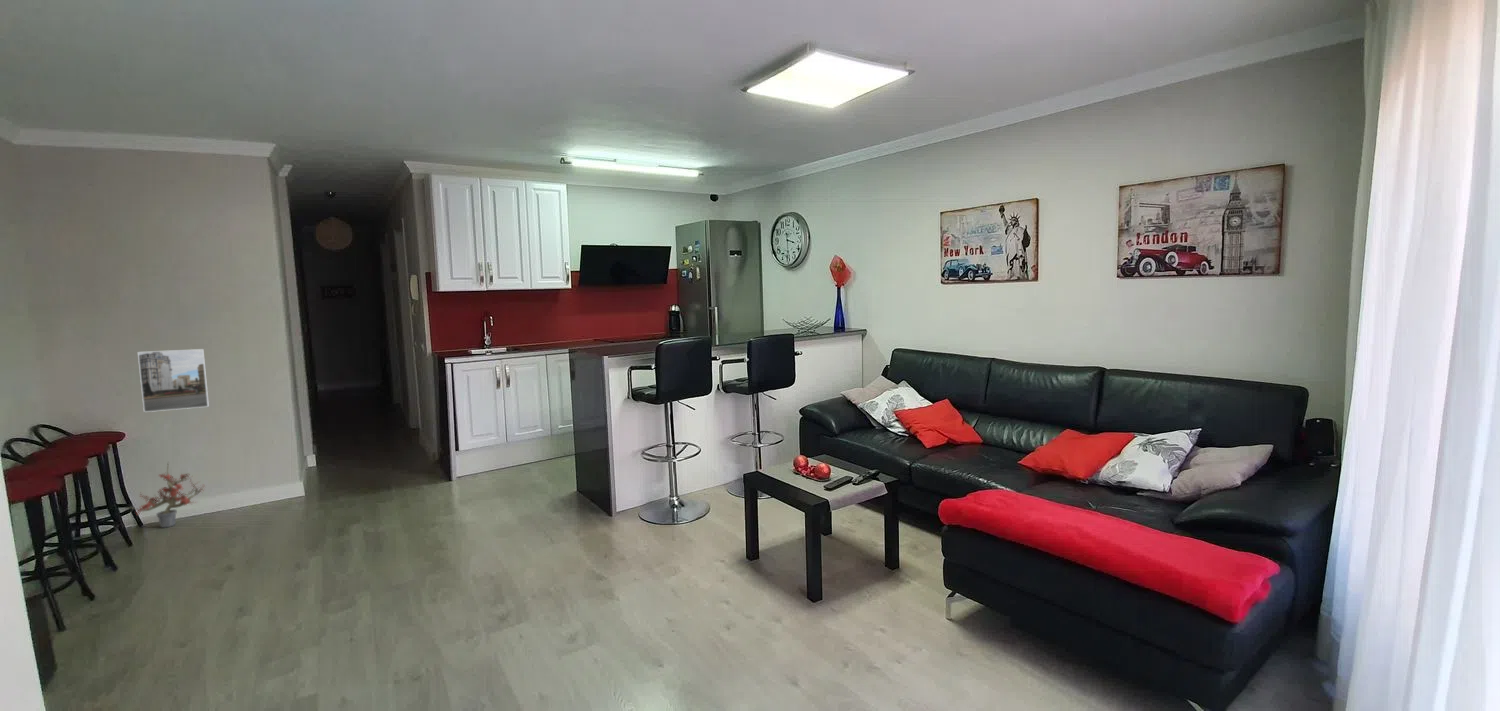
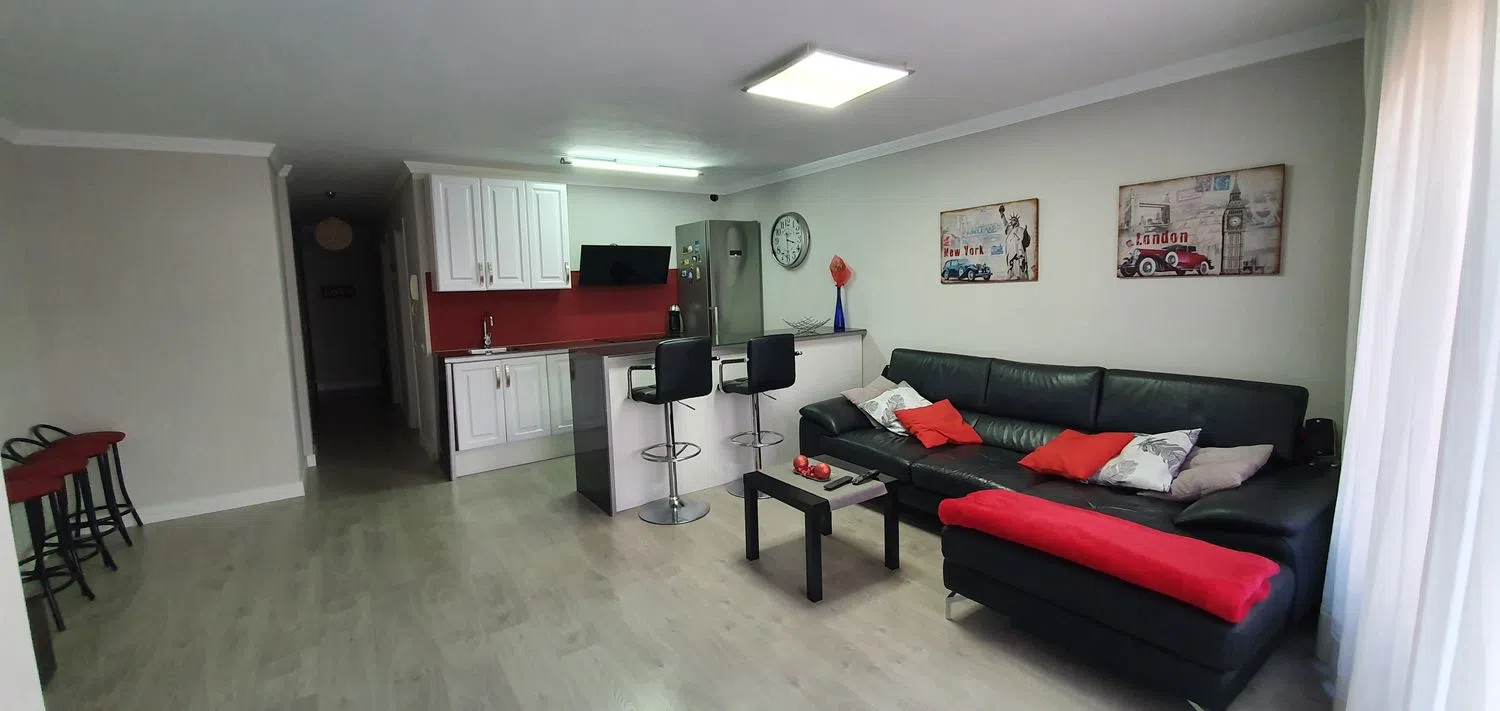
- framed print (174, 379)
- potted plant (169, 493)
